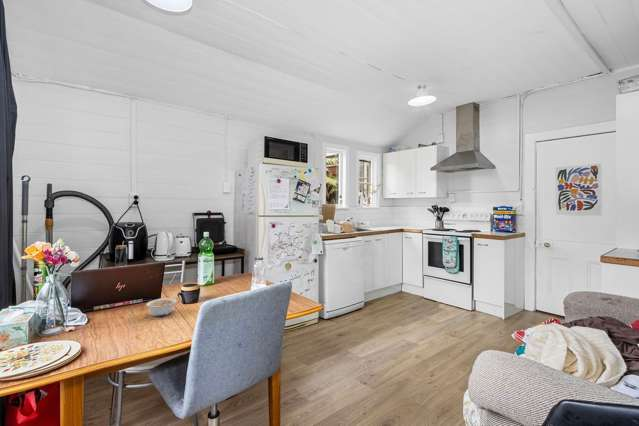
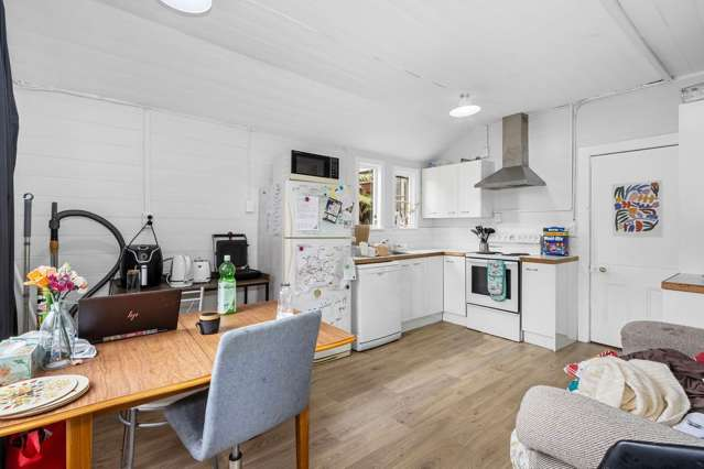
- legume (161, 306)
